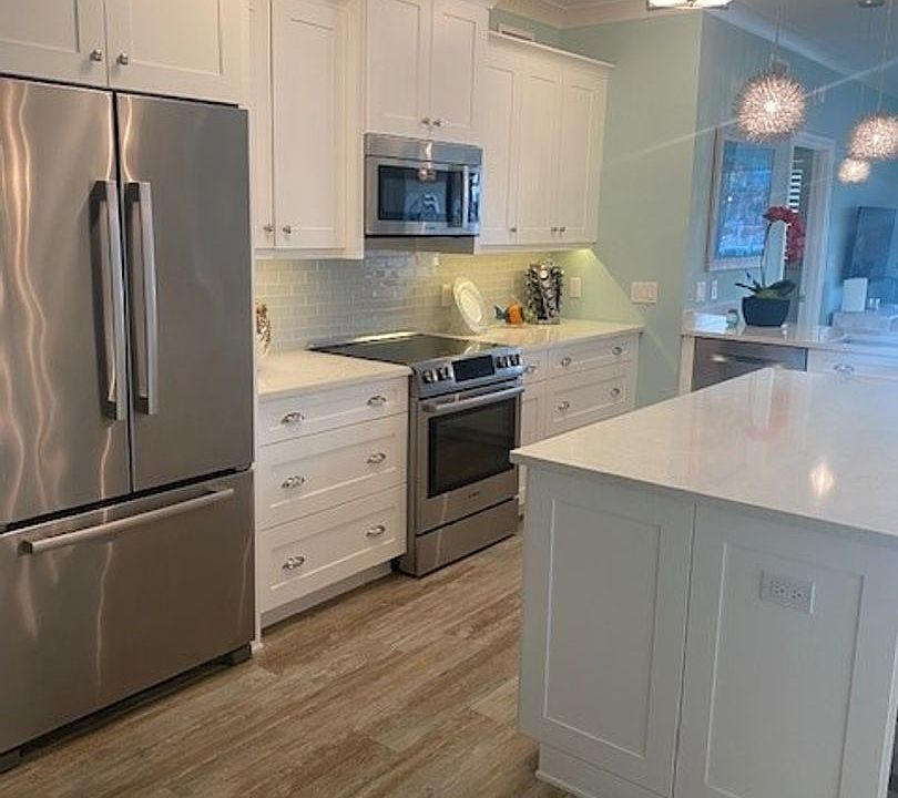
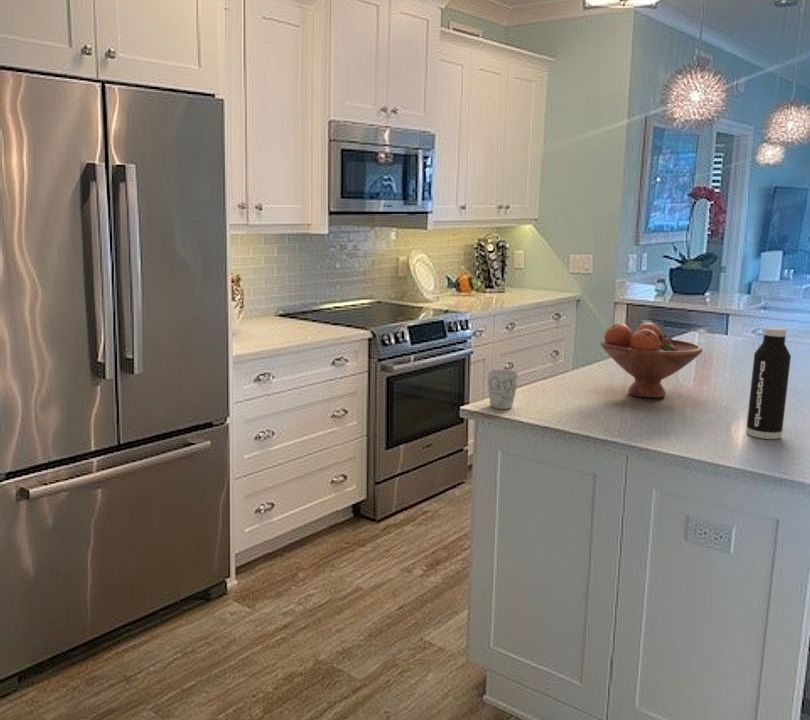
+ fruit bowl (649, 359)
+ water bottle (769, 382)
+ mug (504, 388)
